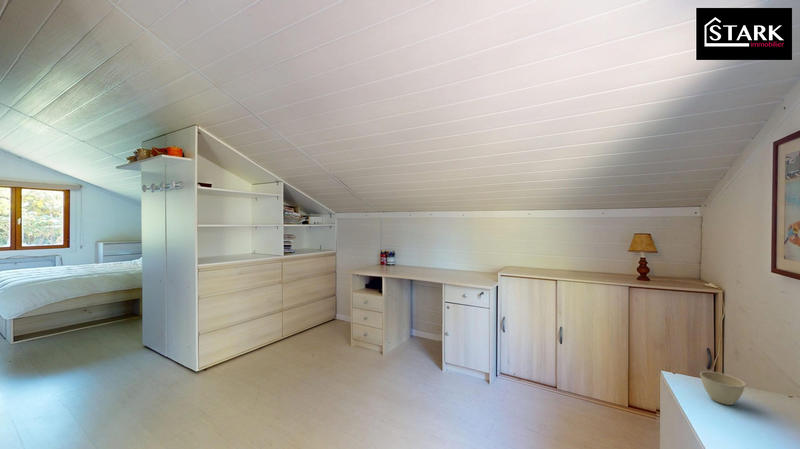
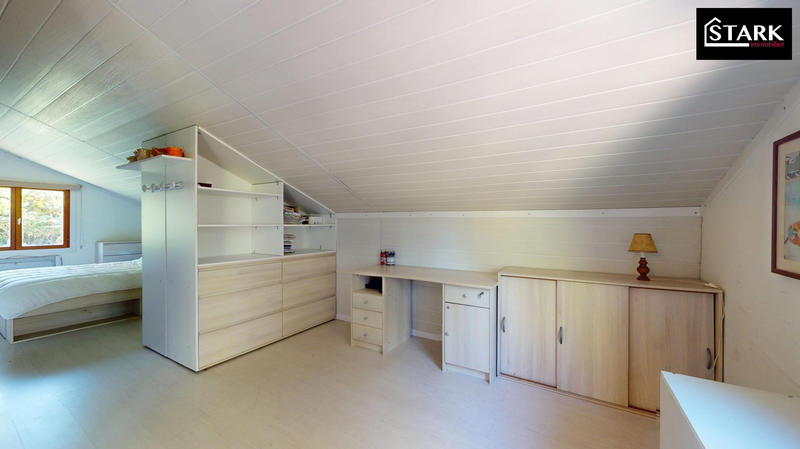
- flower pot (721, 389)
